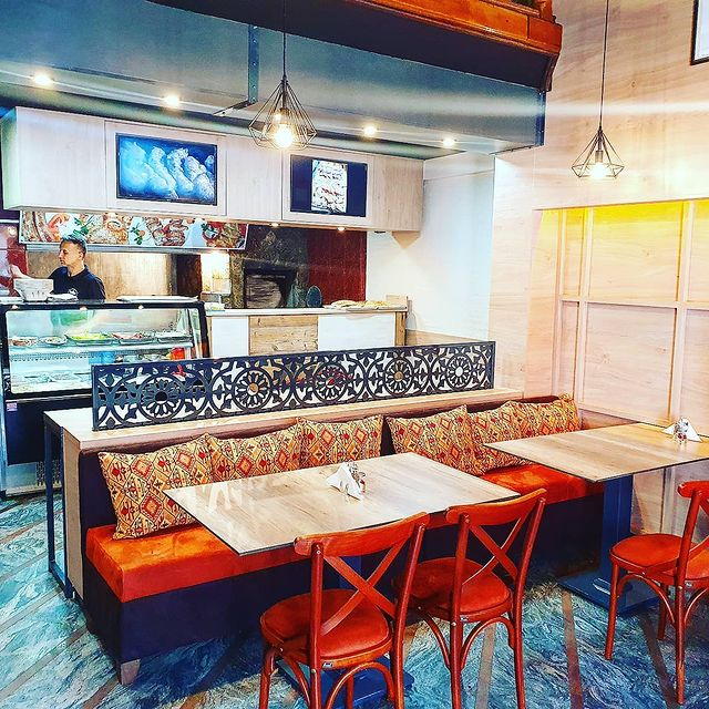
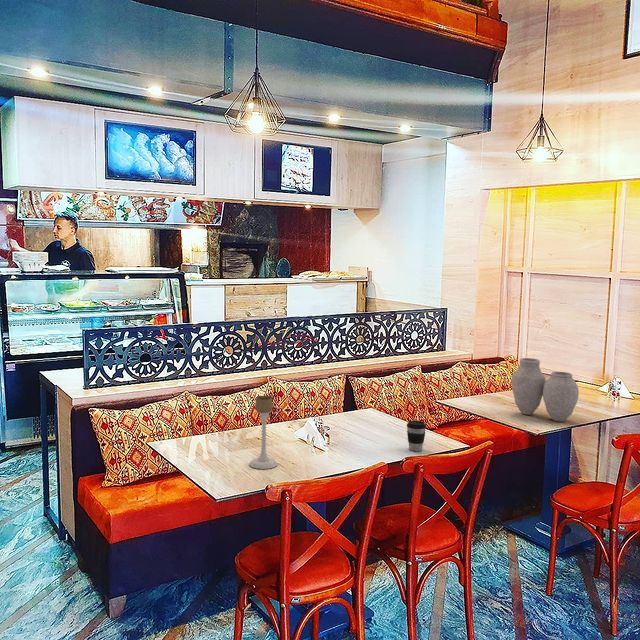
+ vase (544, 389)
+ coffee cup (416, 436)
+ candle holder (263, 431)
